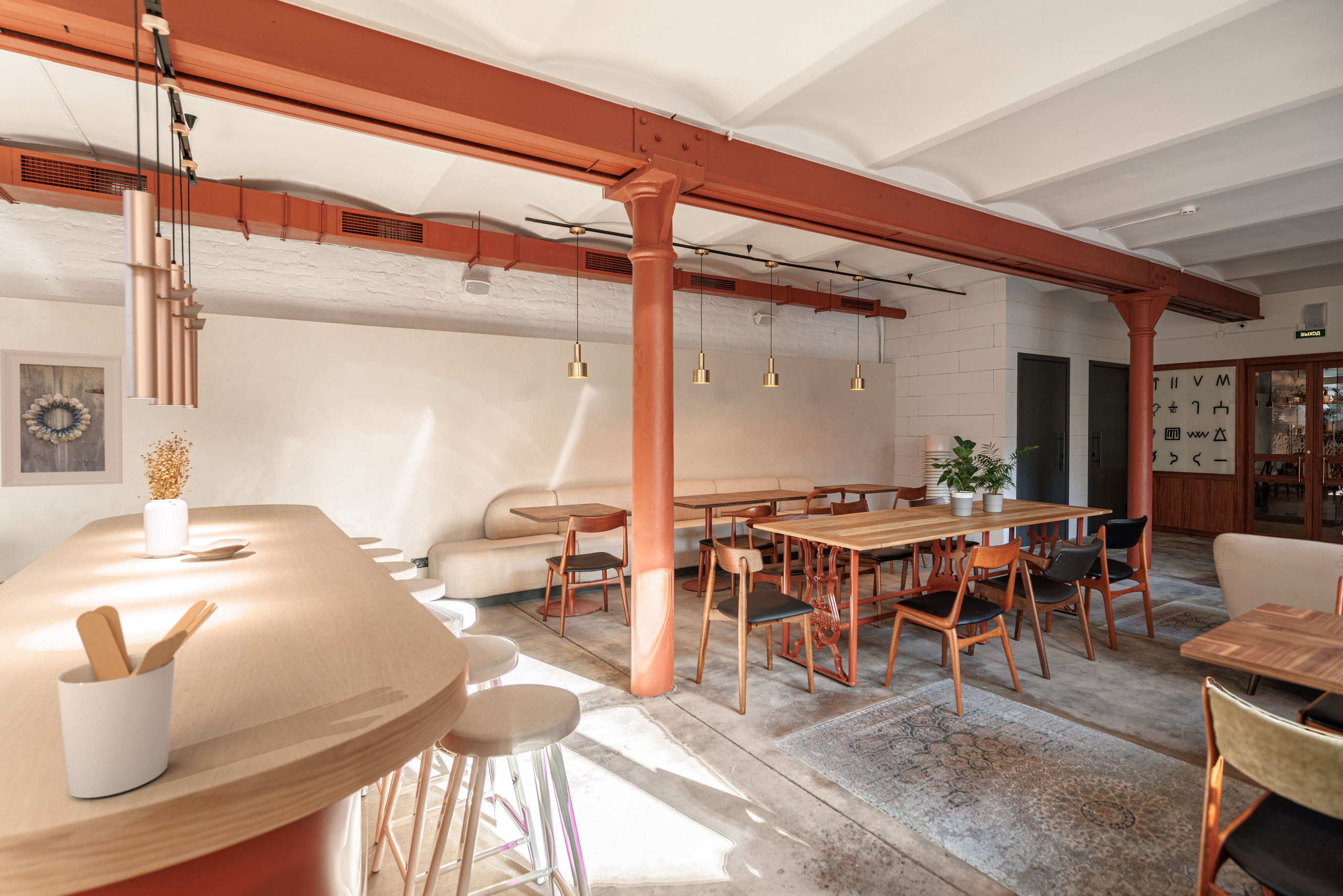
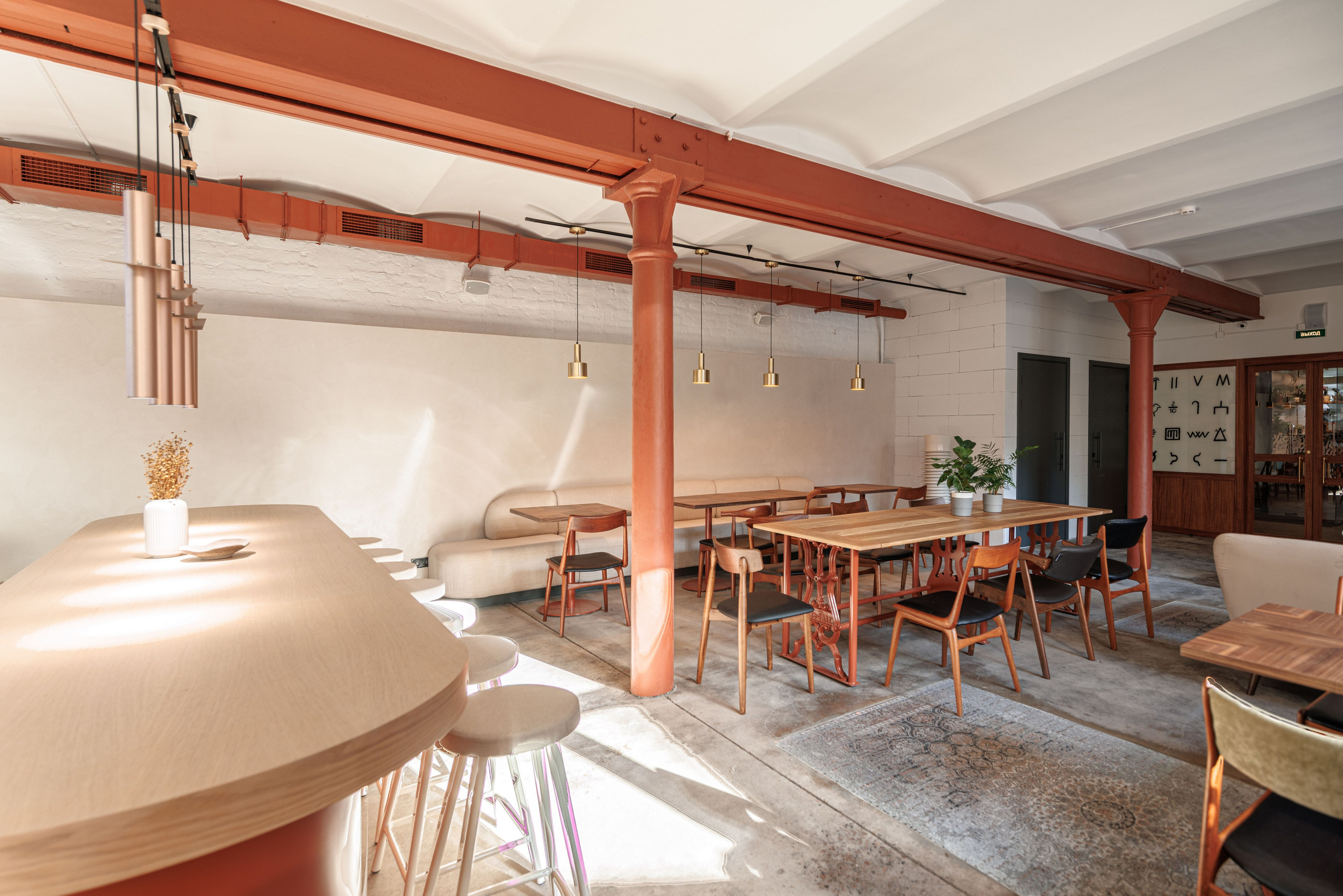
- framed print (63, 419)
- utensil holder (147, 687)
